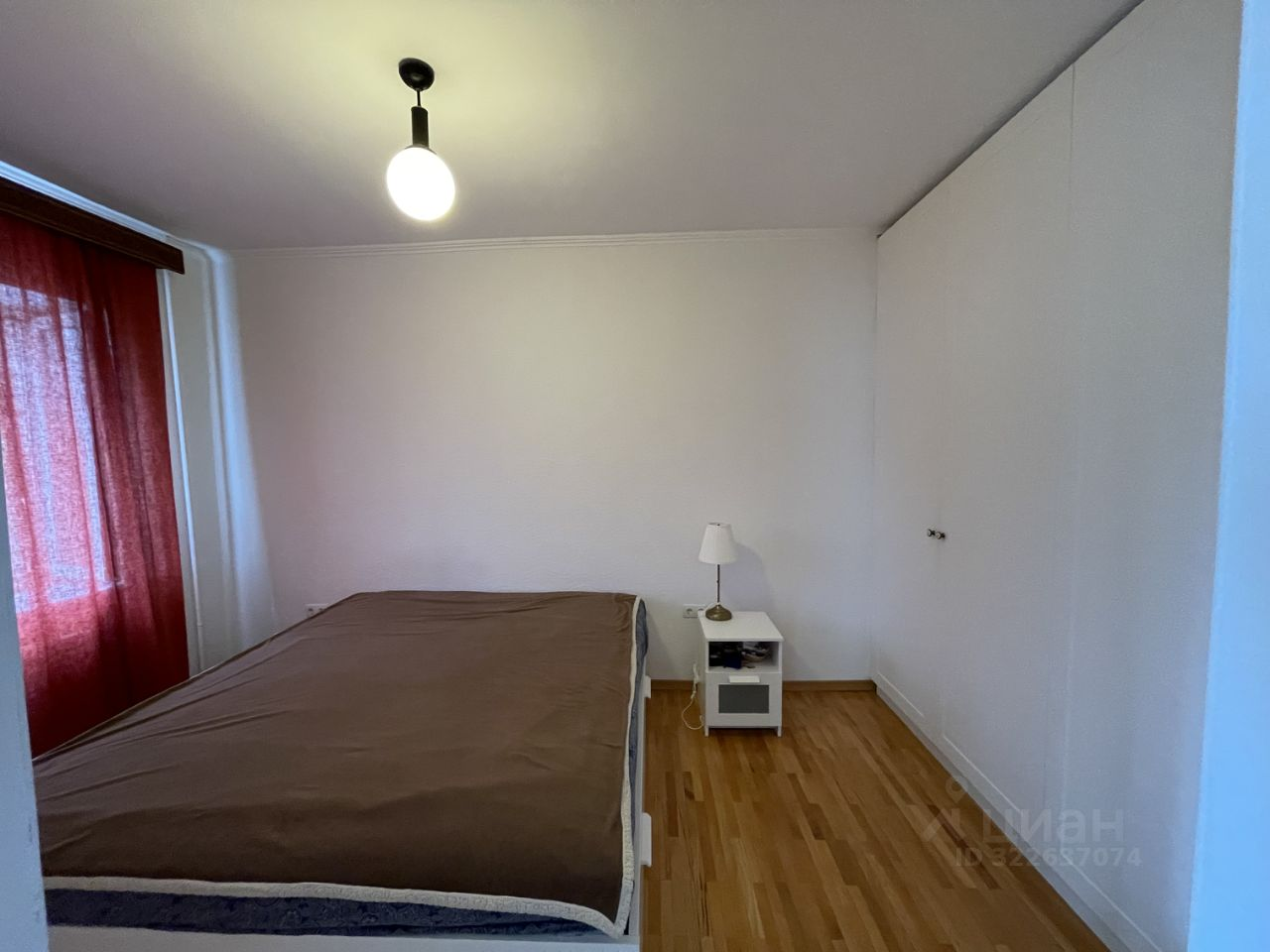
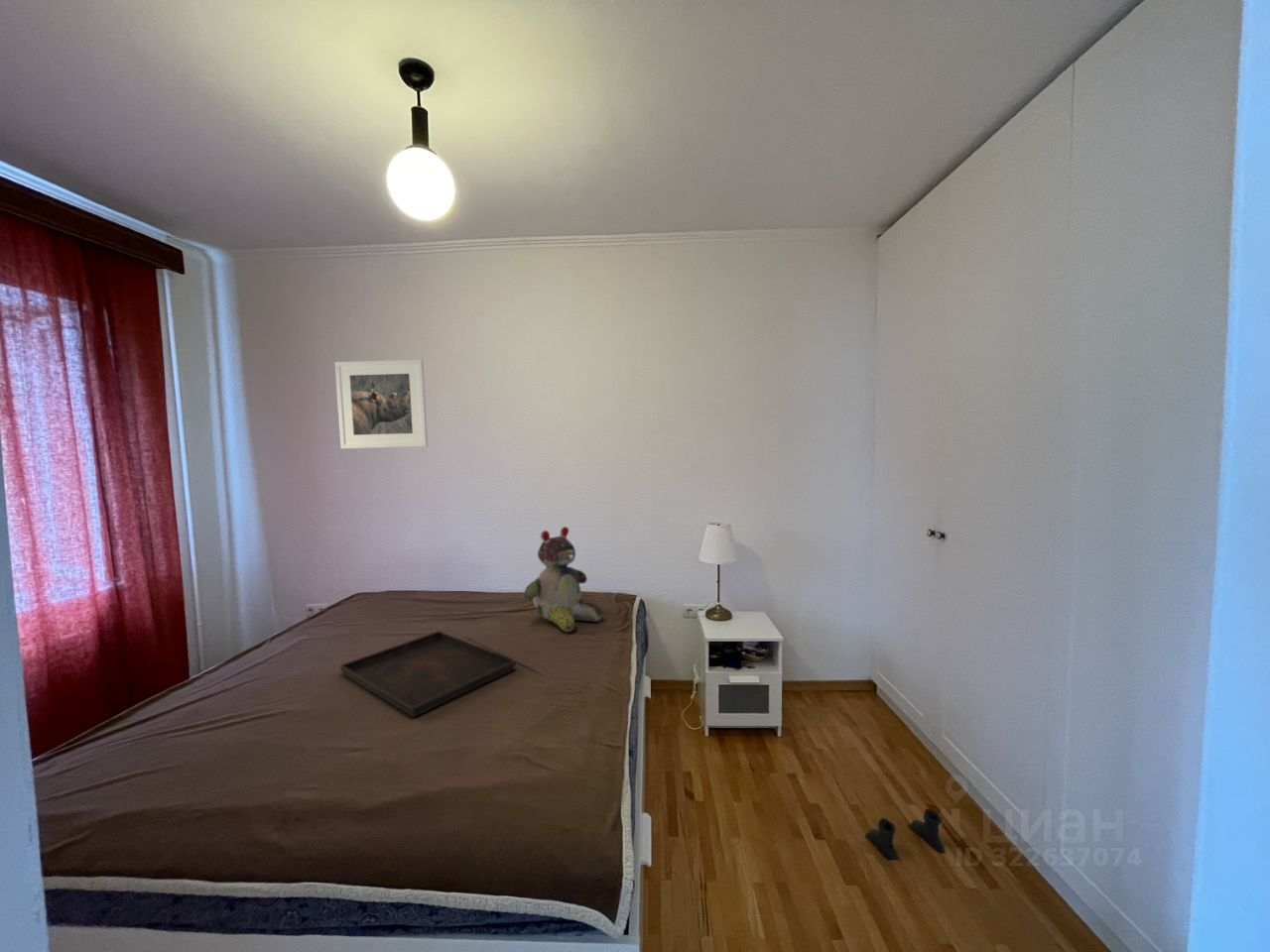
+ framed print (381, 404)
+ stuffed bear (565, 575)
+ boots (908, 824)
+ serving tray (428, 667)
